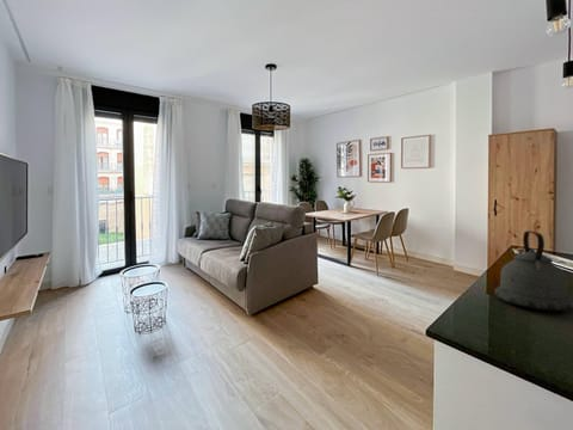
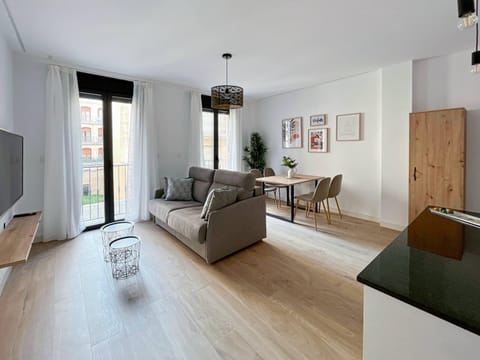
- kettle (529, 265)
